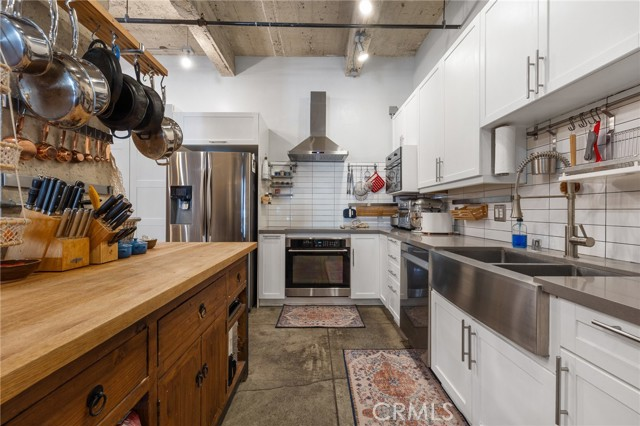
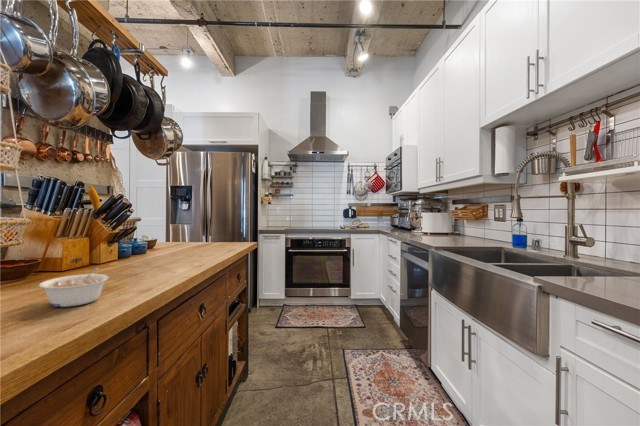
+ legume (75, 287)
